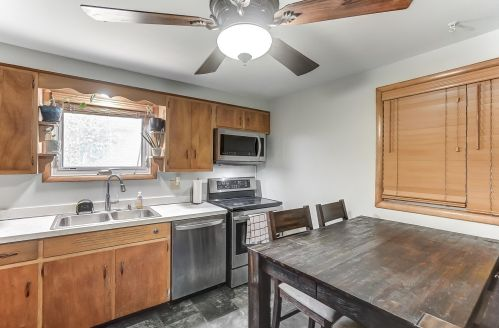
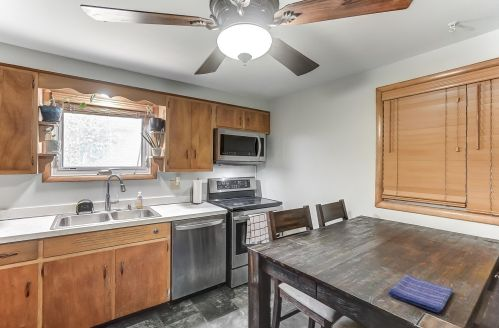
+ dish towel (420, 290)
